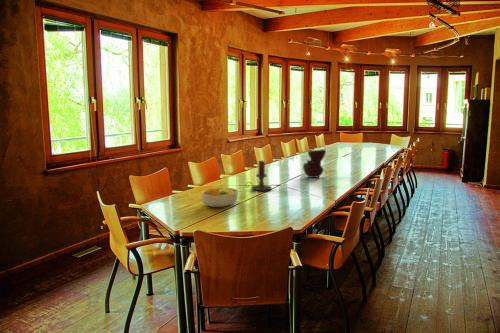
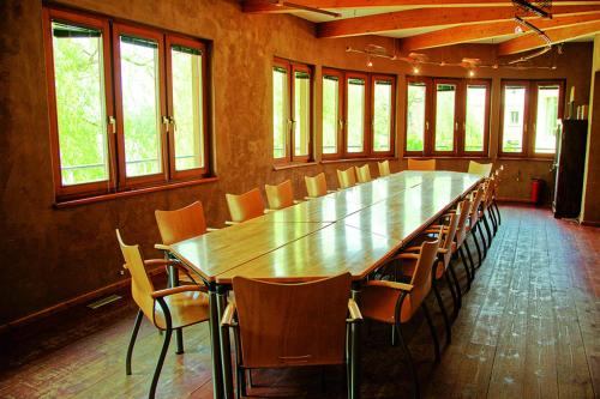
- fruit bowl (220, 194)
- candle holder (258, 175)
- vase (314, 163)
